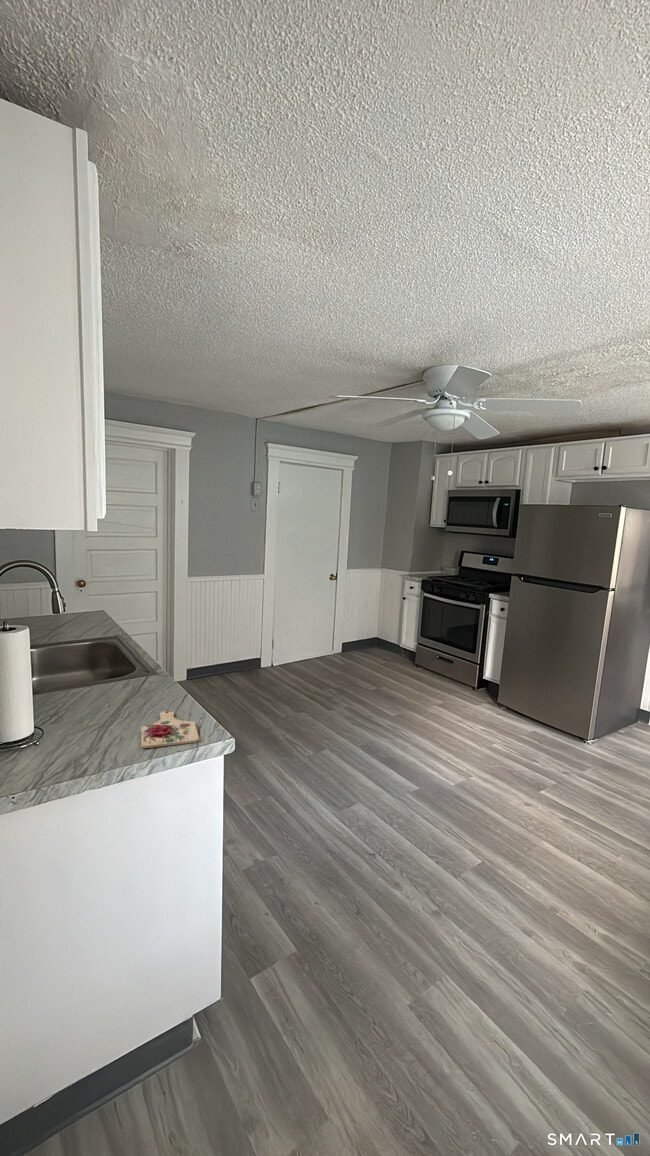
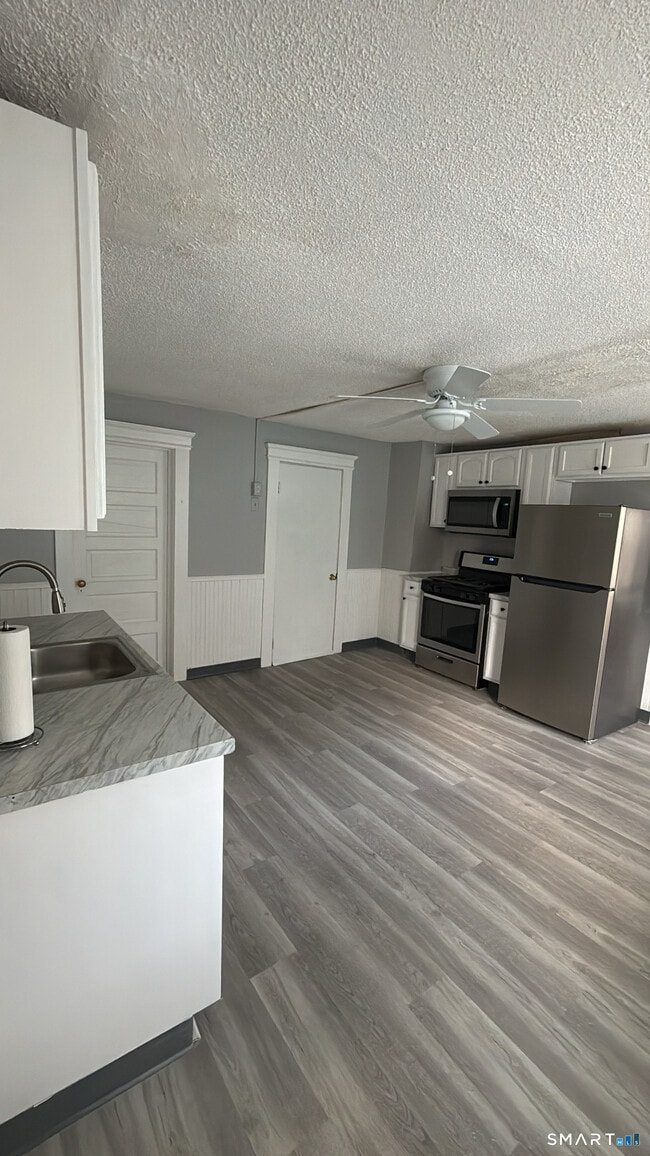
- cutting board (168, 723)
